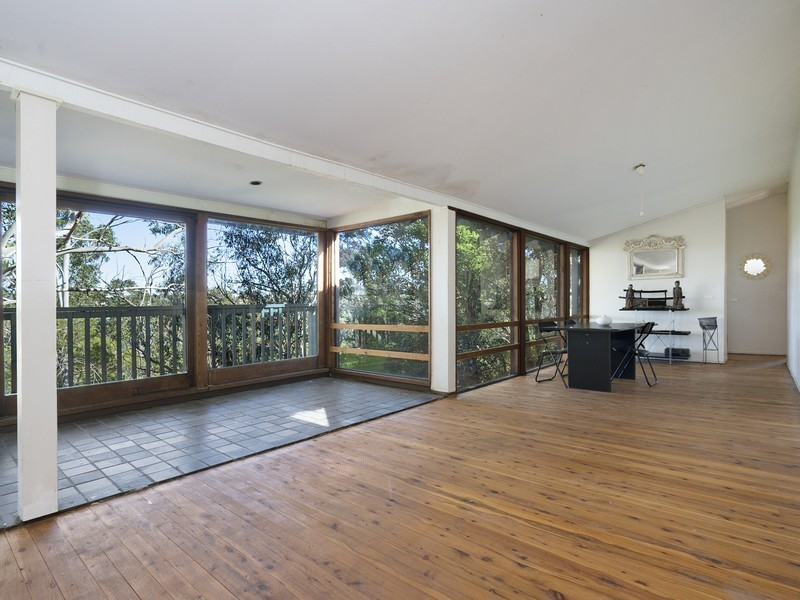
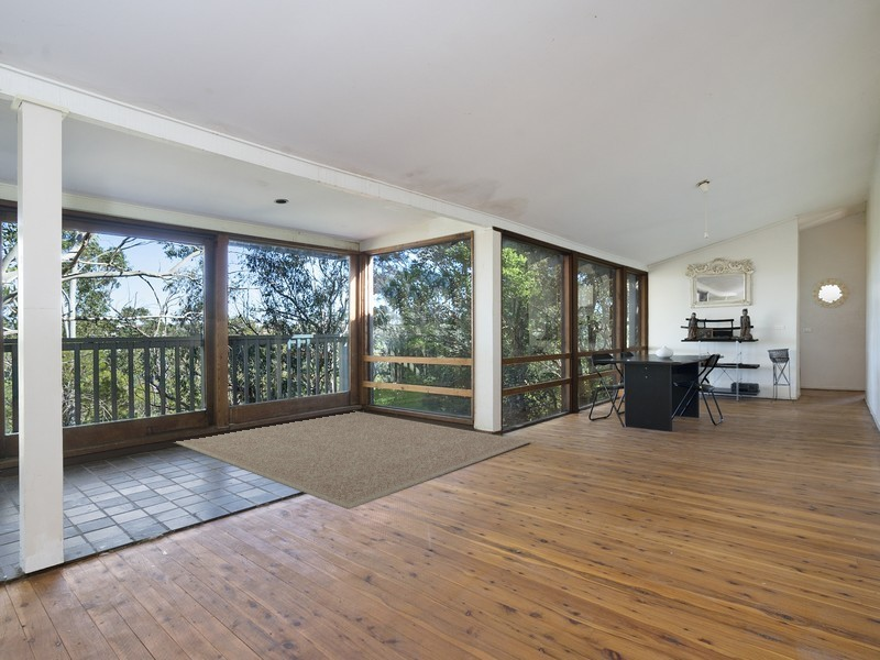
+ rug (348, 440)
